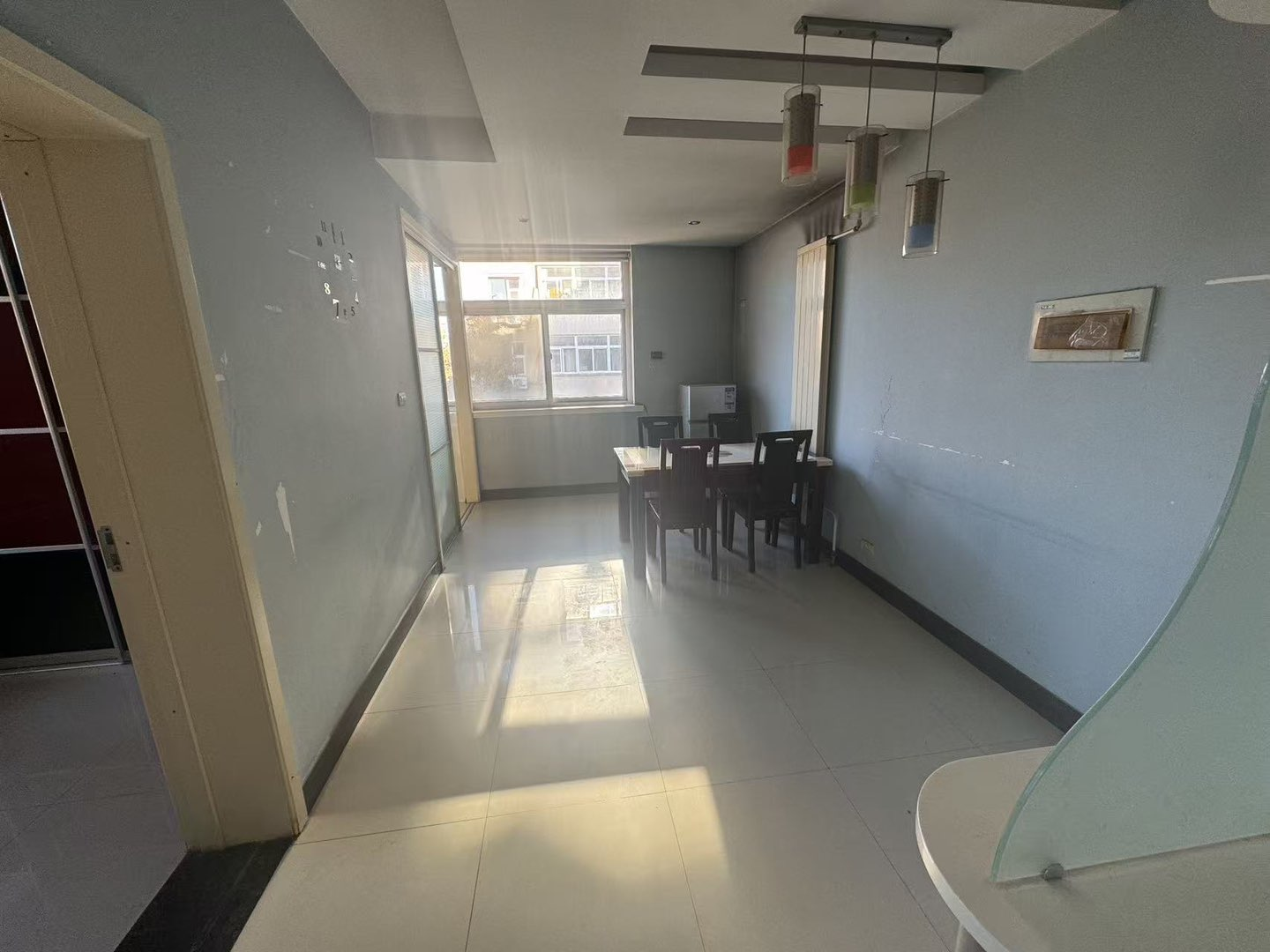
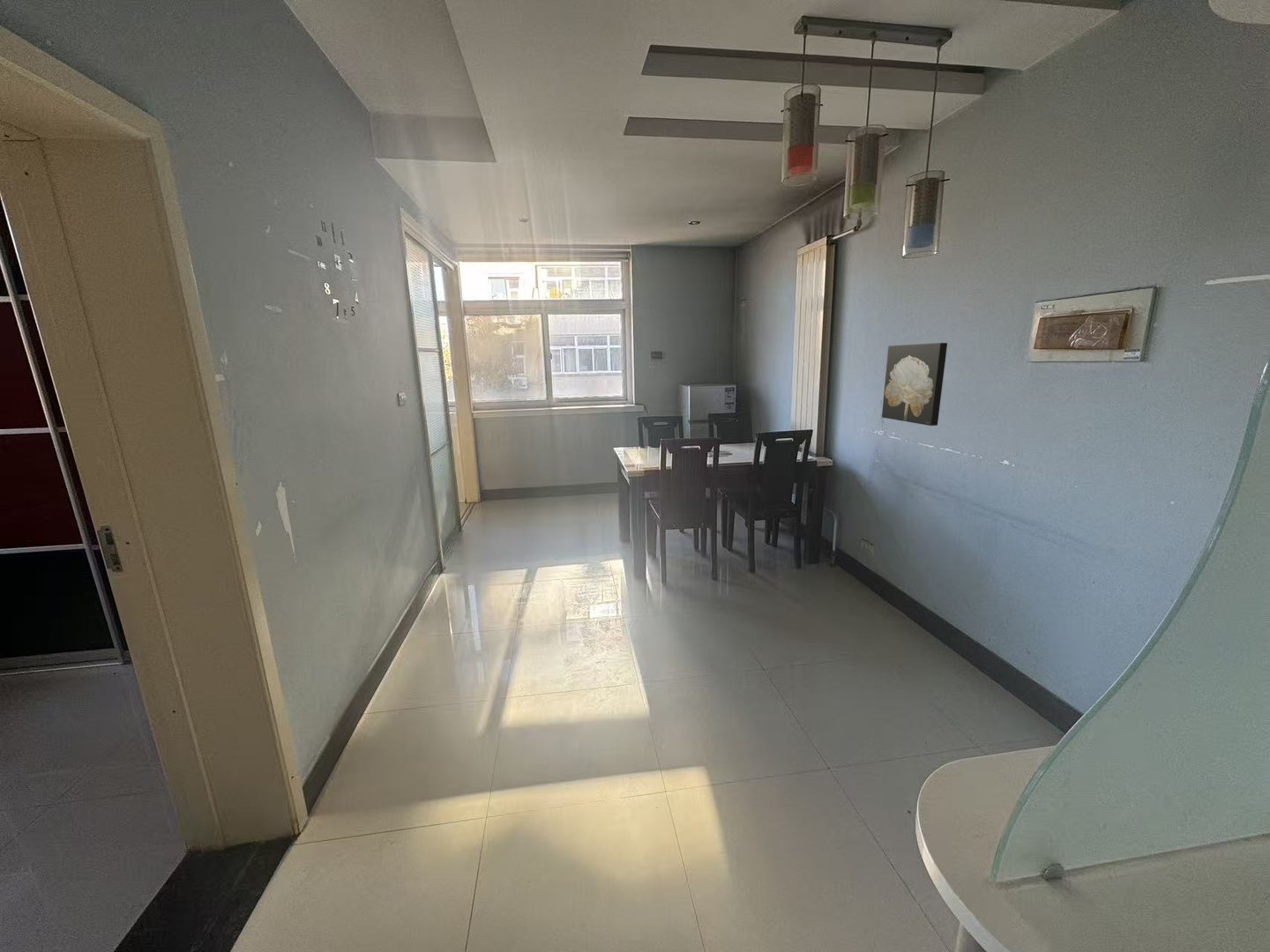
+ wall art (912, 383)
